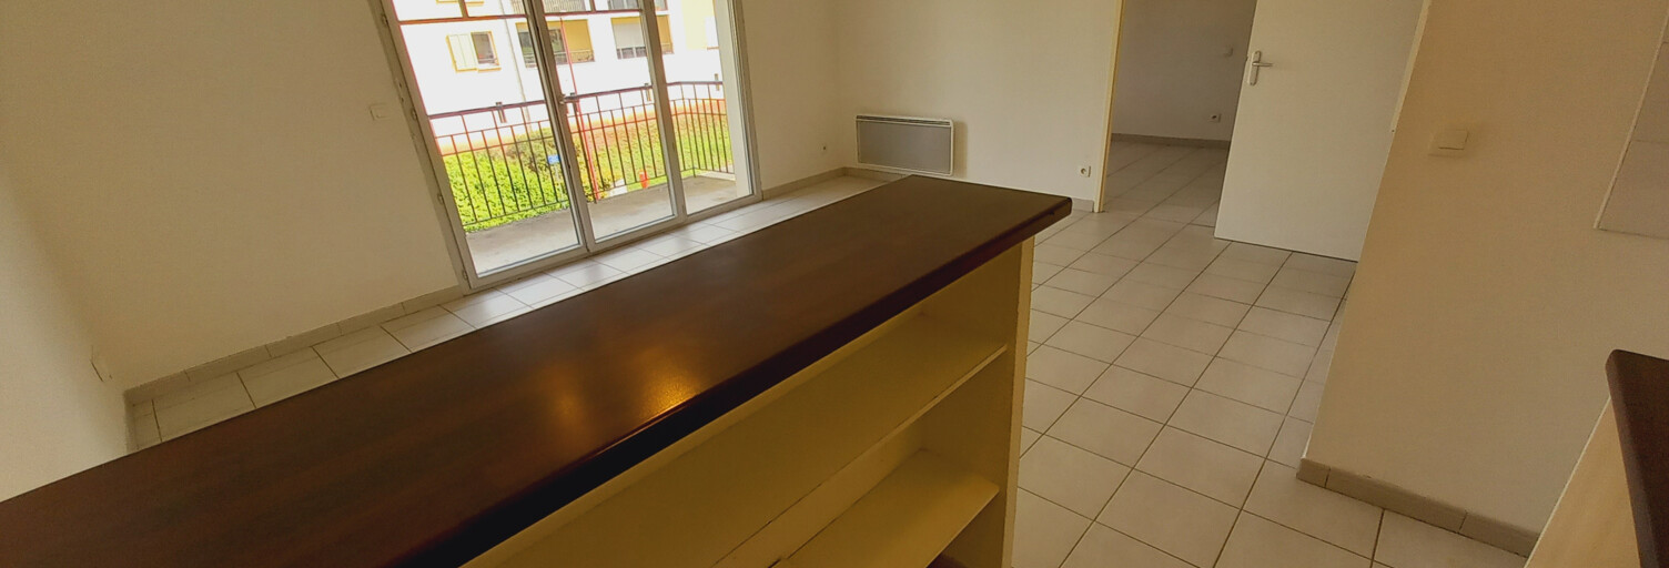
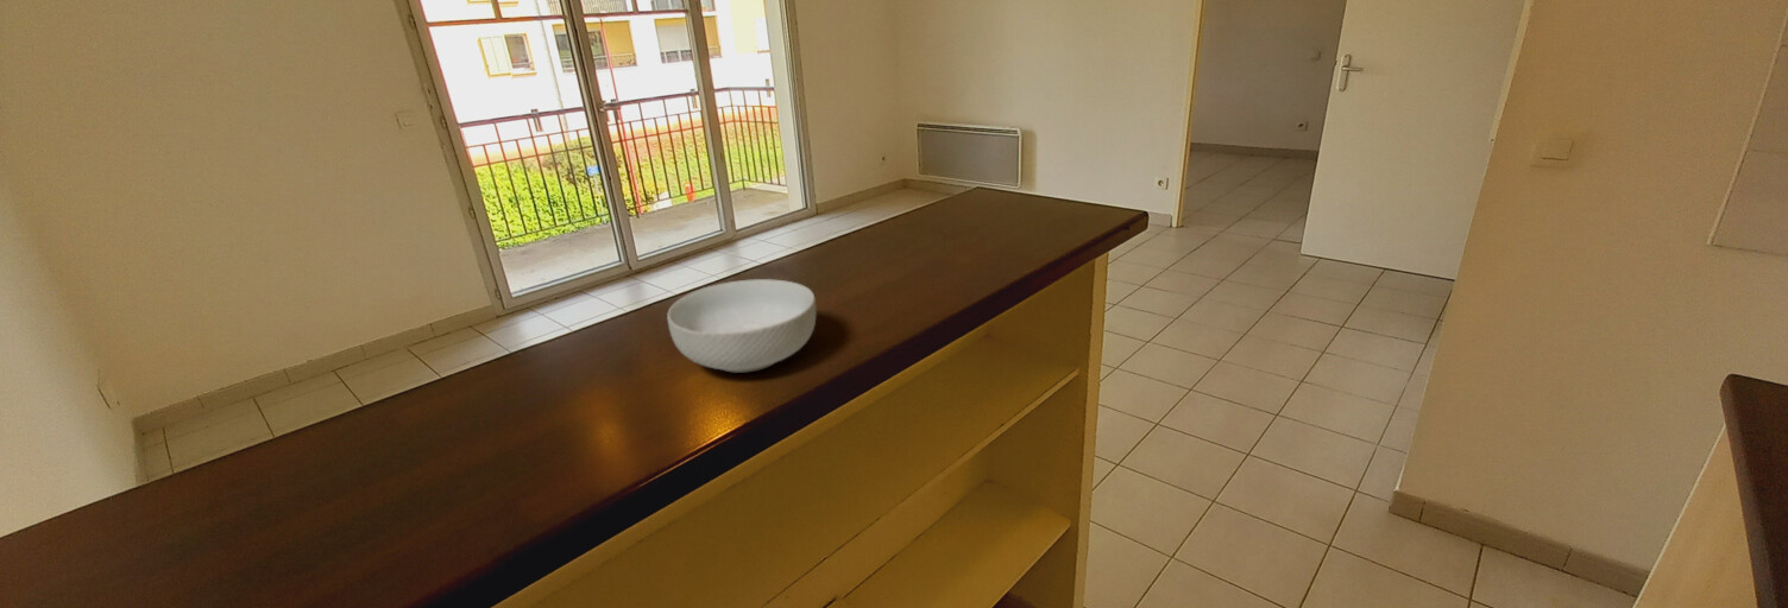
+ cereal bowl (745, 330)
